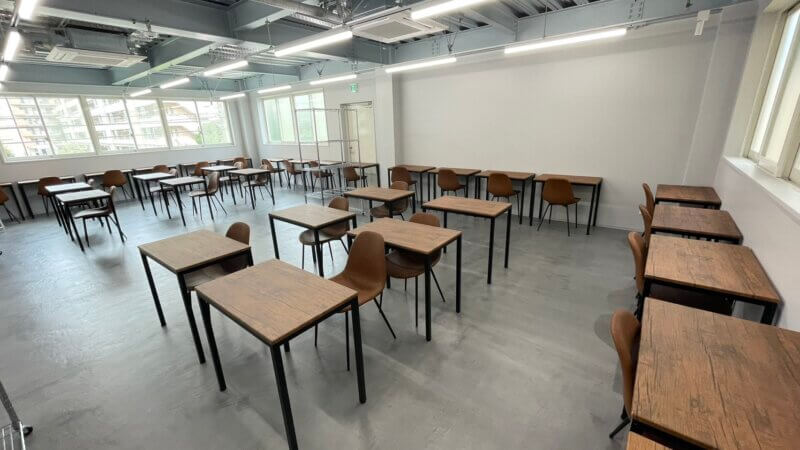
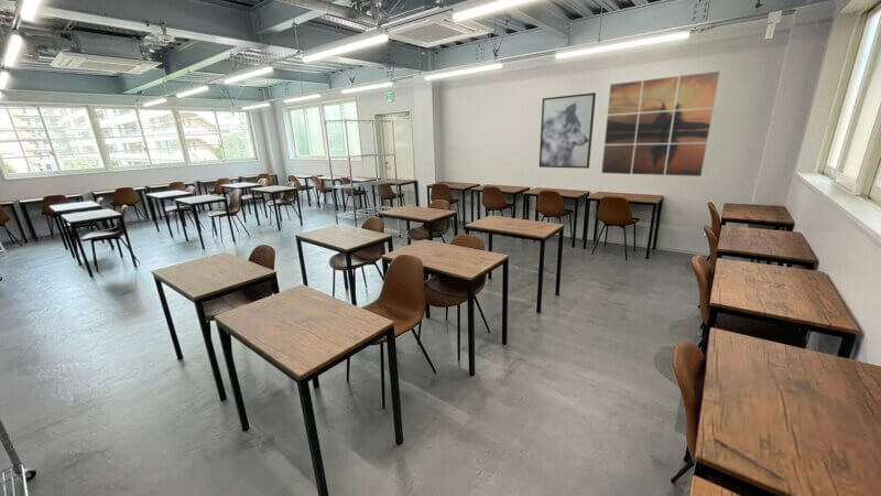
+ pen (744, 456)
+ wall art (653, 128)
+ wall art (565, 132)
